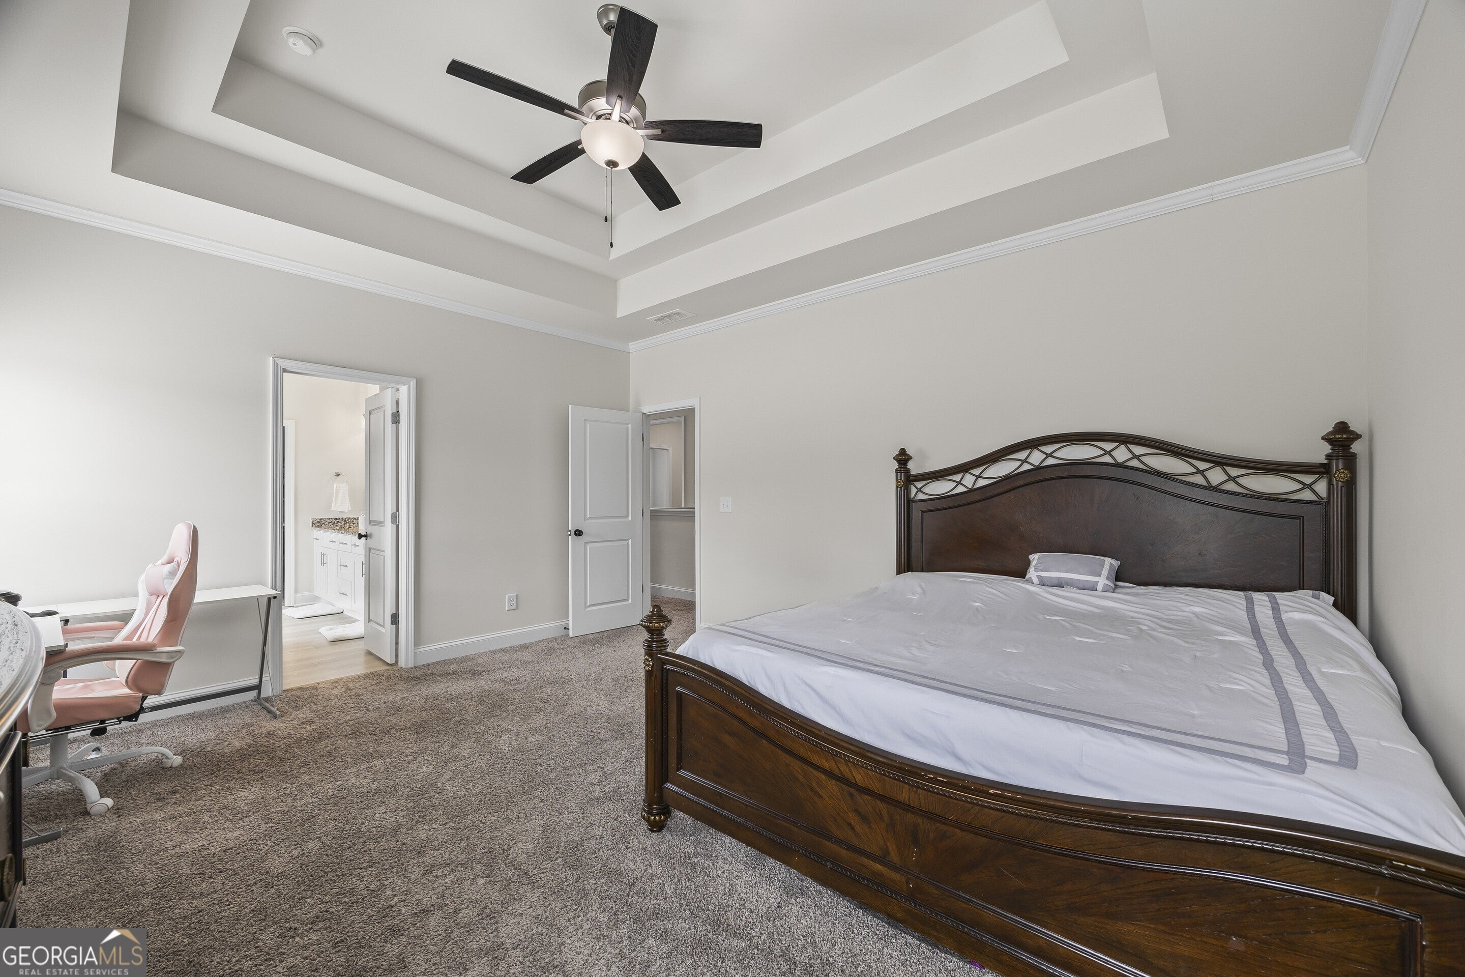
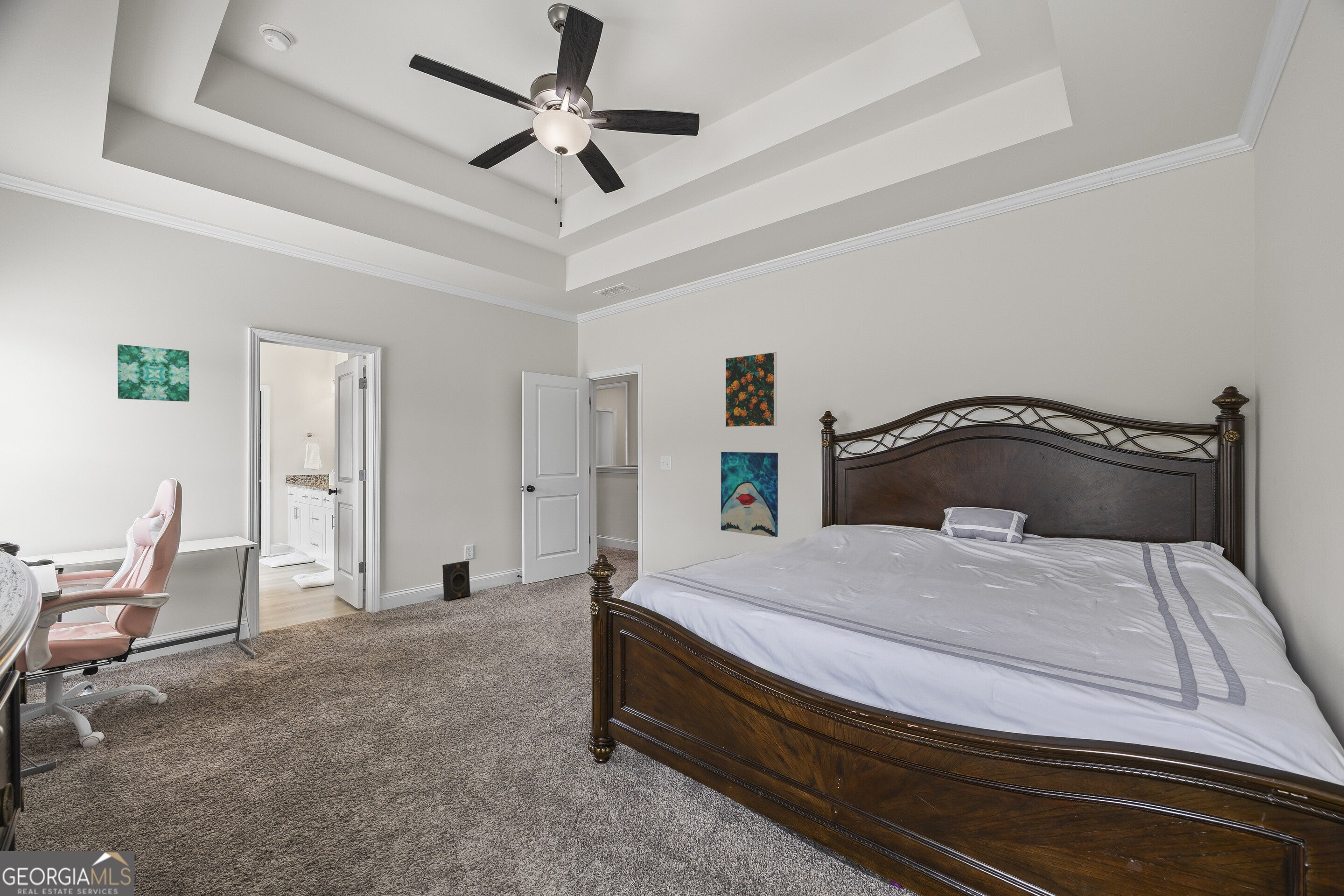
+ wall art (154, 374)
+ speaker (457, 580)
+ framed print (750, 391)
+ wall art (748, 493)
